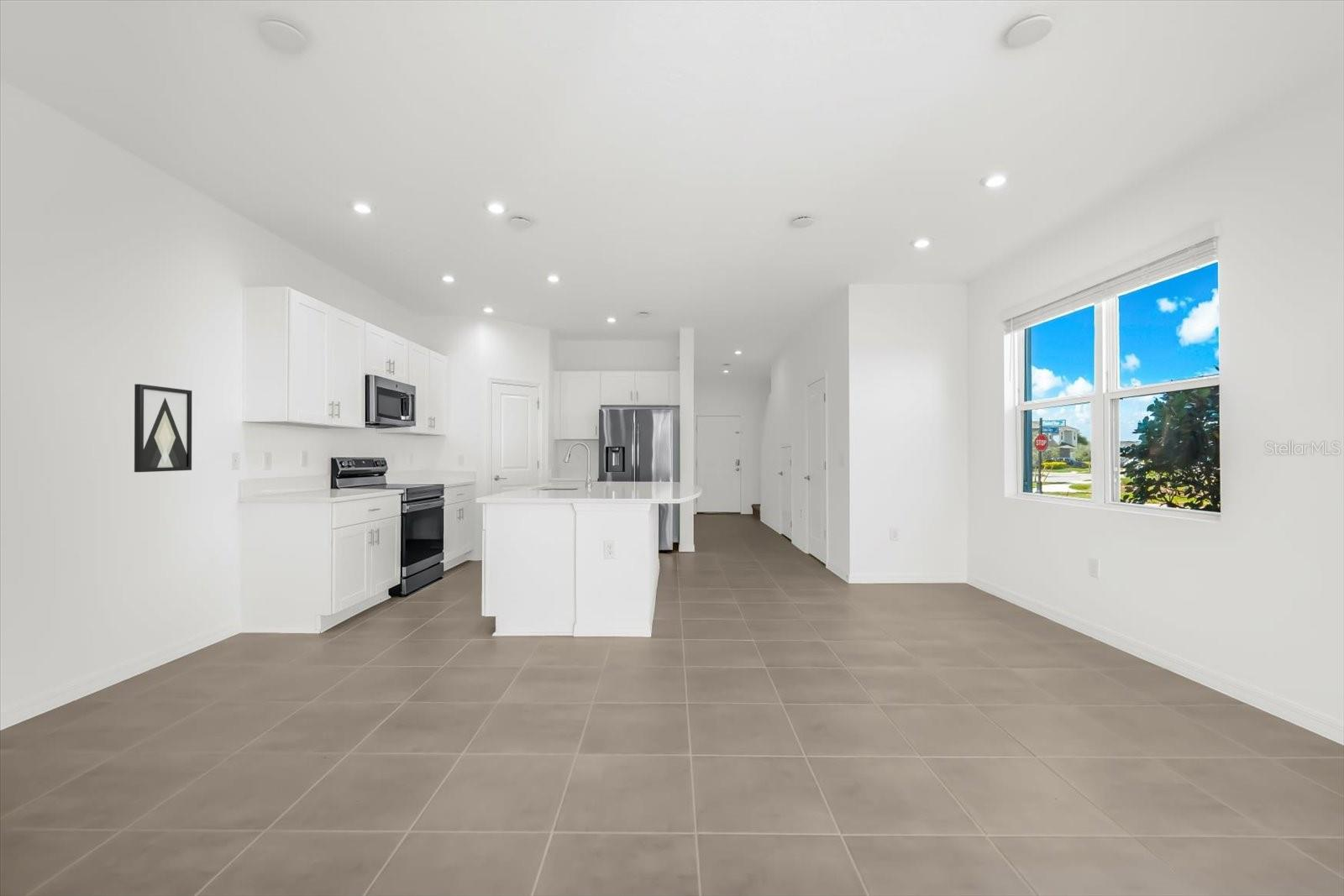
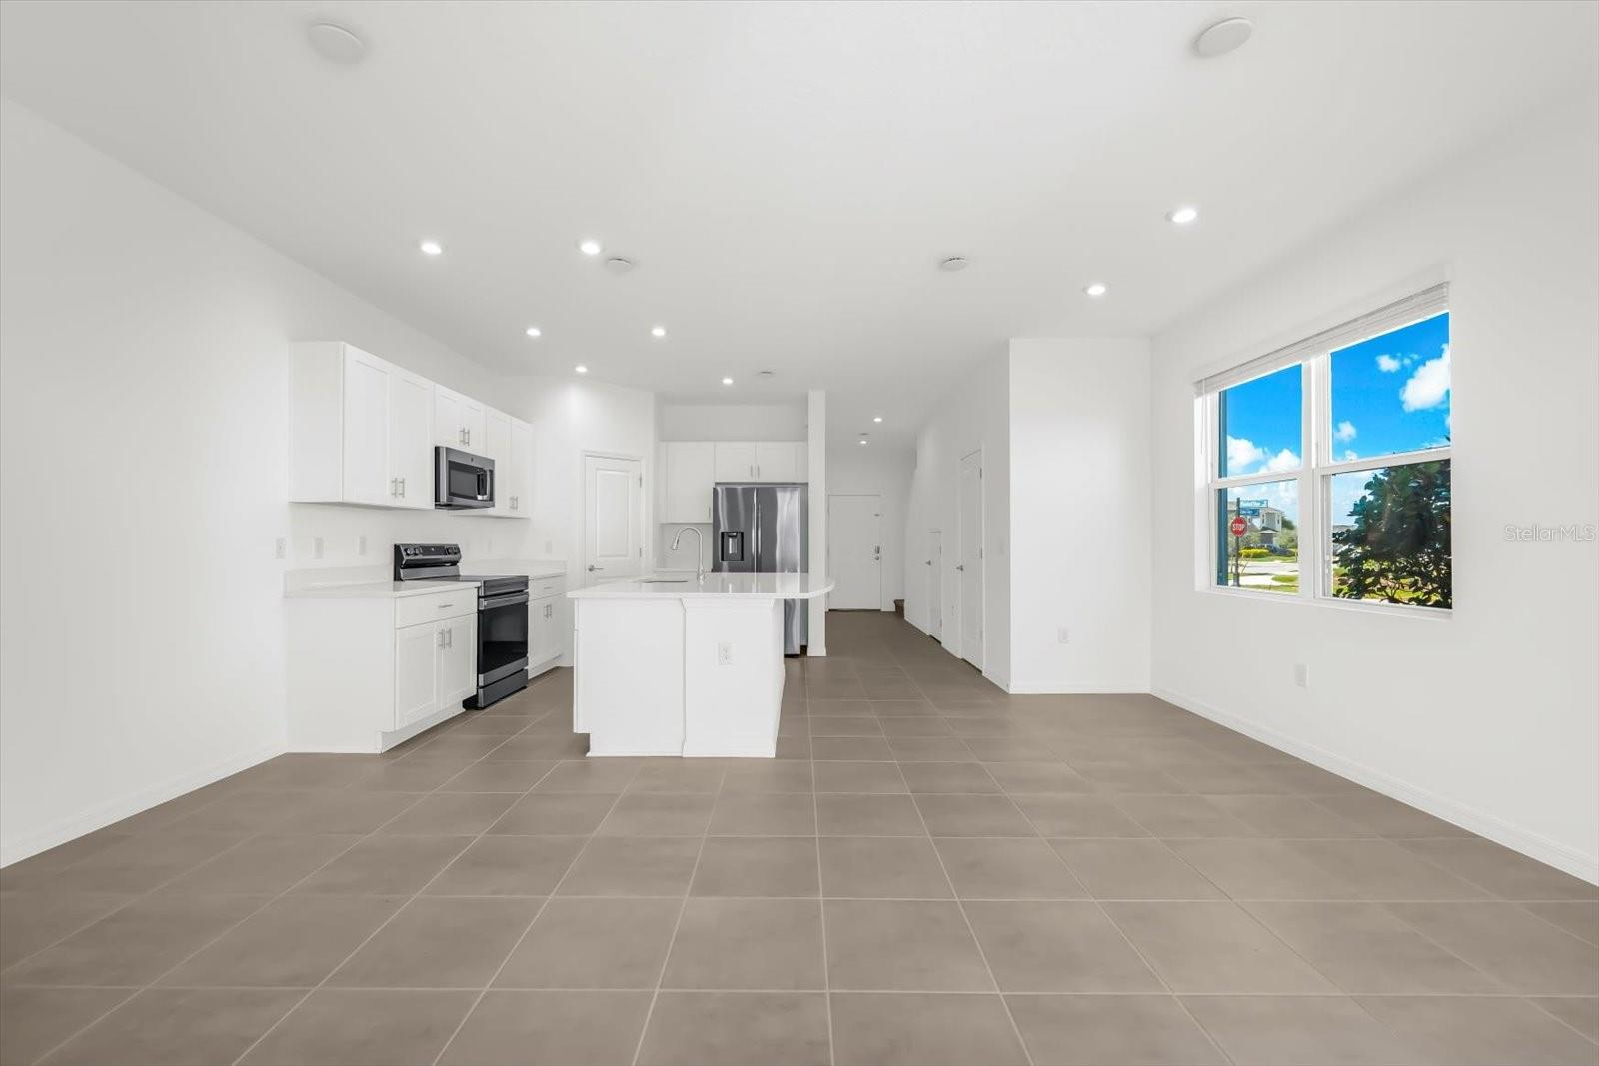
- wall art (165, 429)
